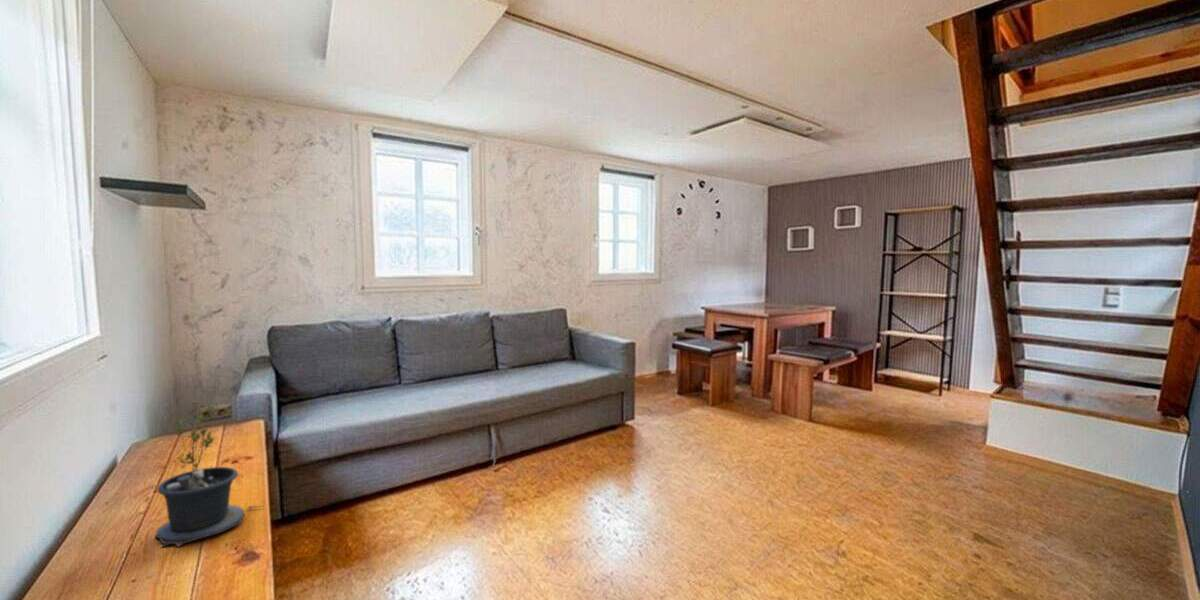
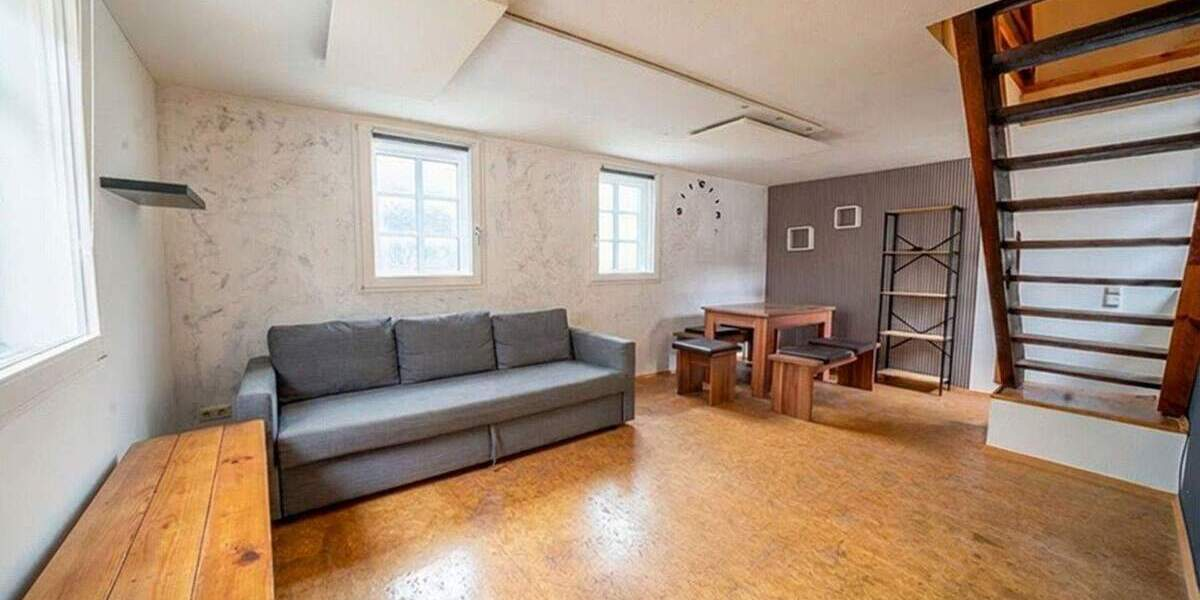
- potted plant (204, 468)
